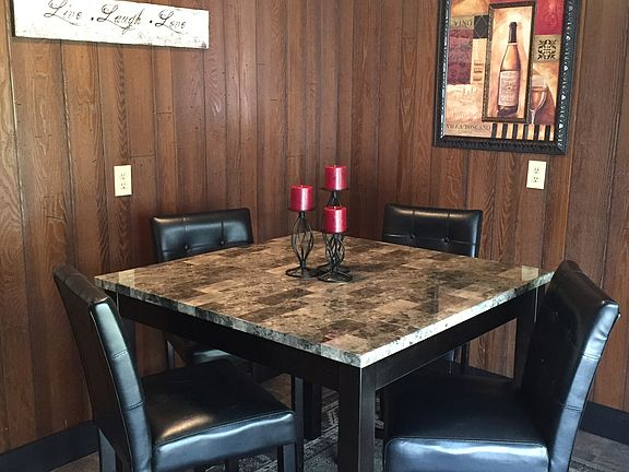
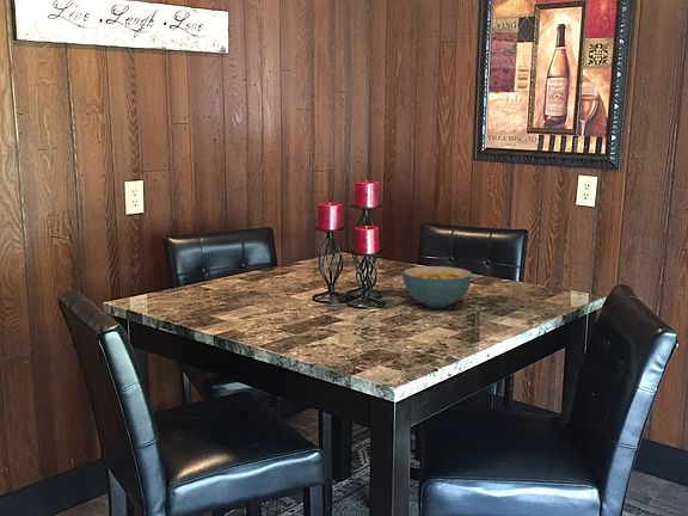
+ cereal bowl (436, 289)
